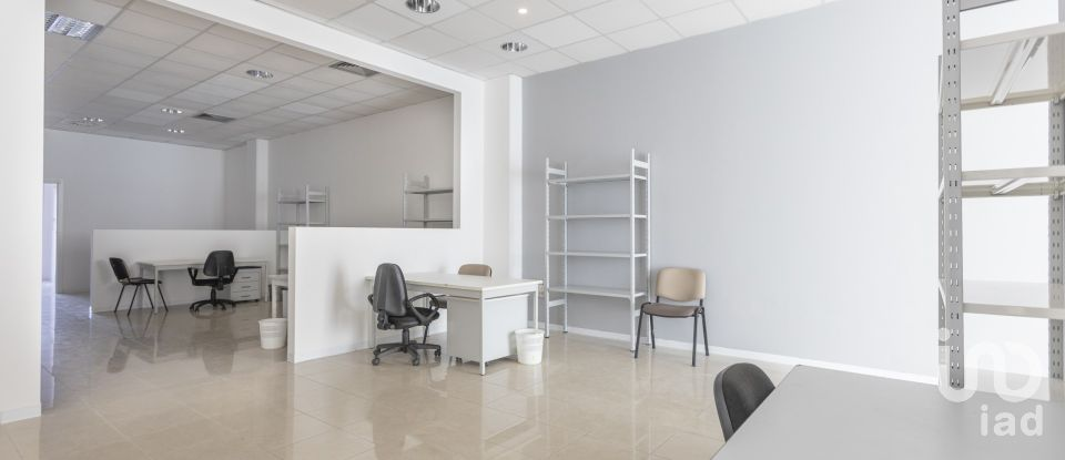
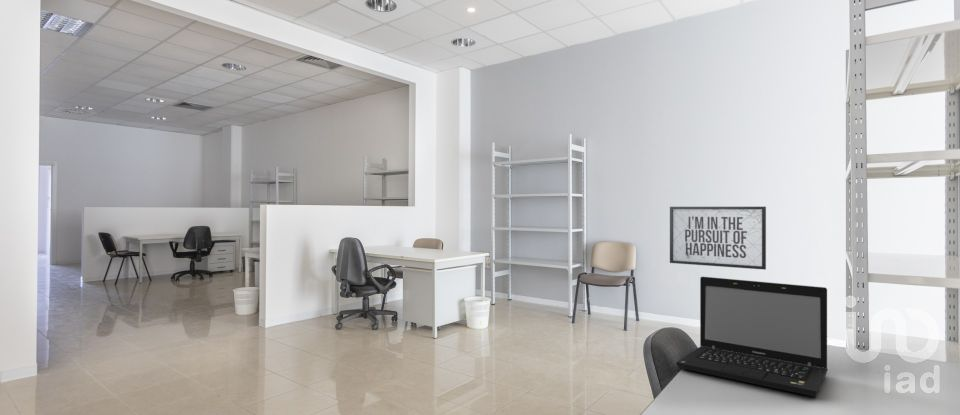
+ mirror (715, 236)
+ laptop (750, 329)
